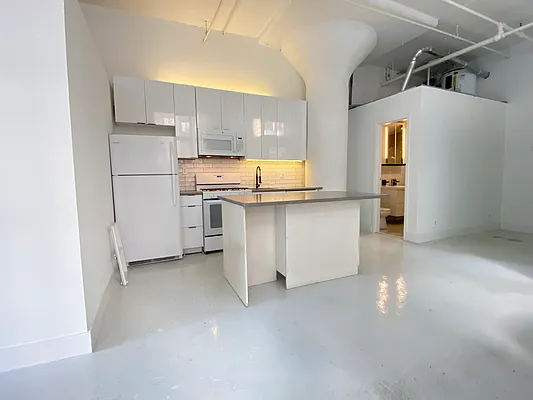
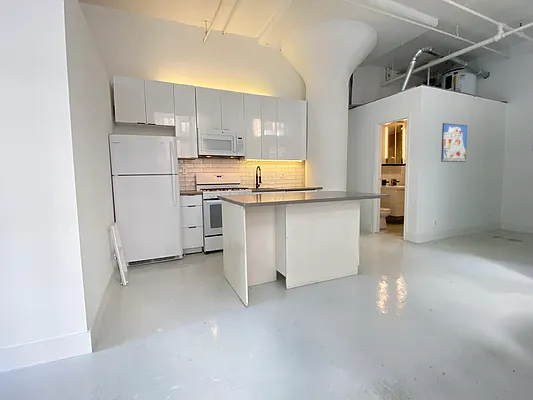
+ wall art (454, 143)
